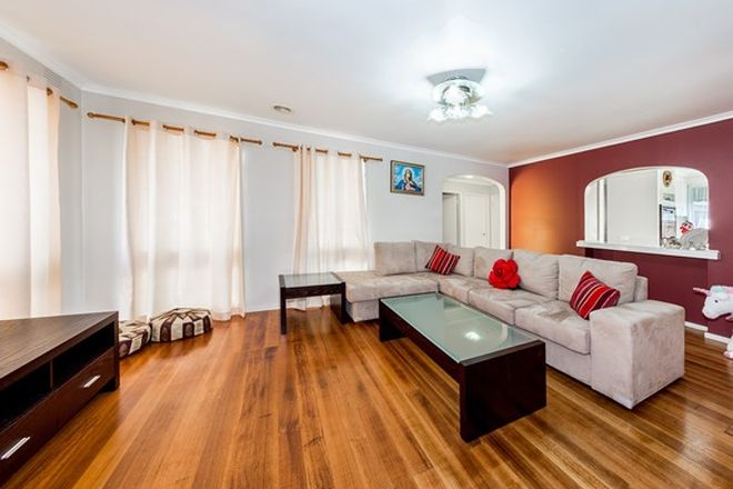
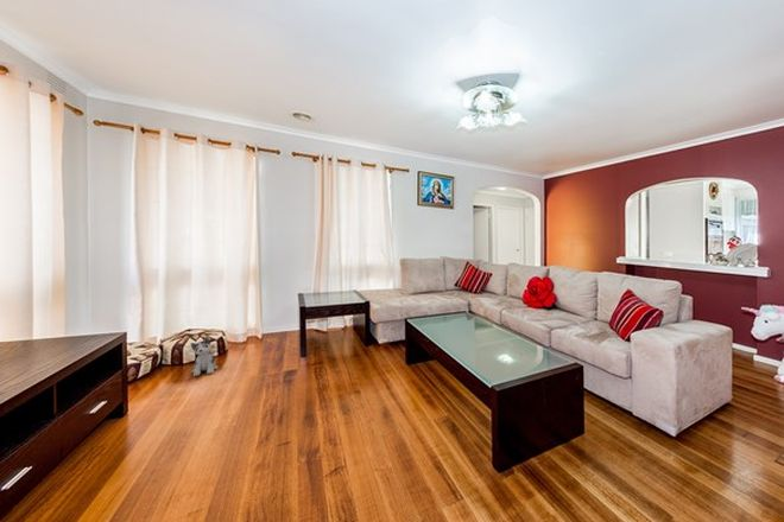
+ plush toy (204, 352)
